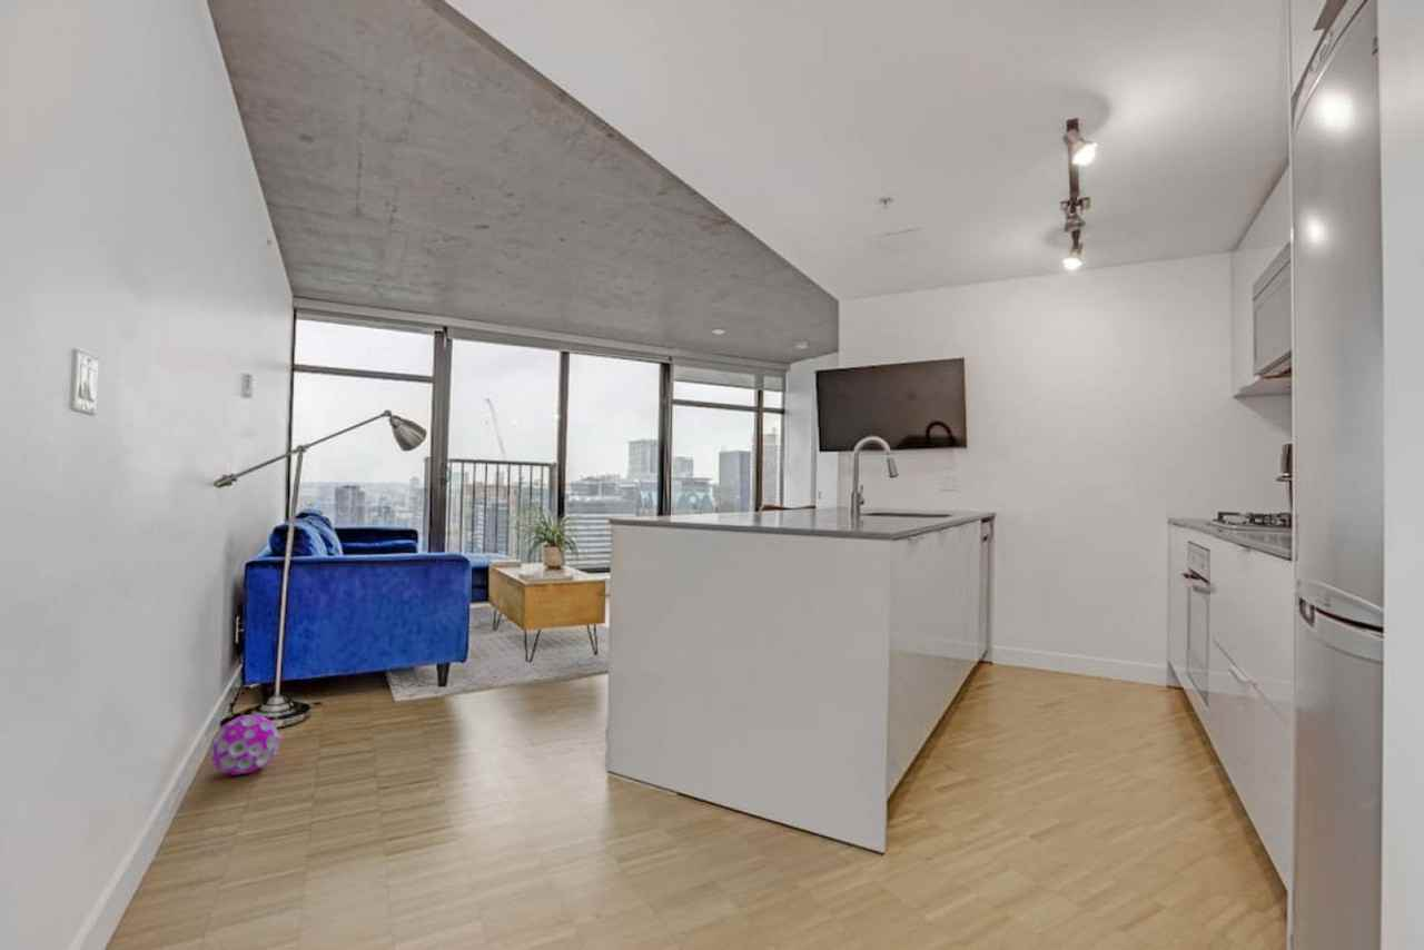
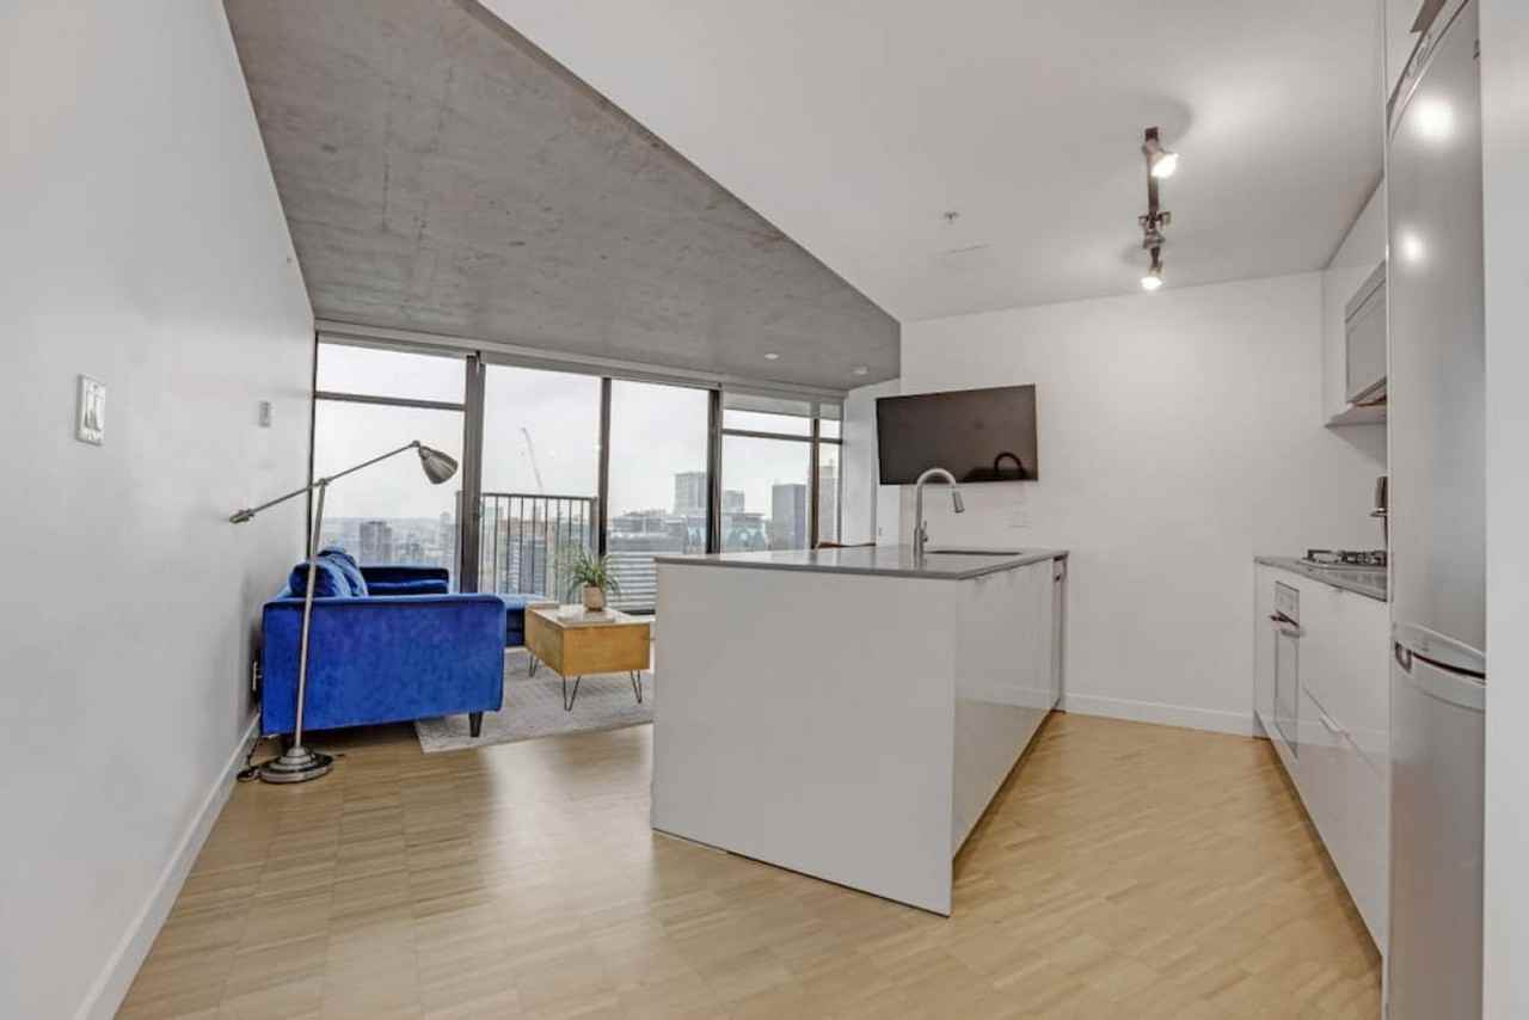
- decorative ball (245, 742)
